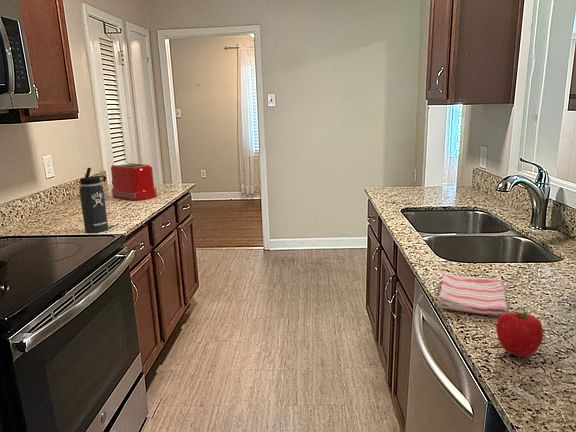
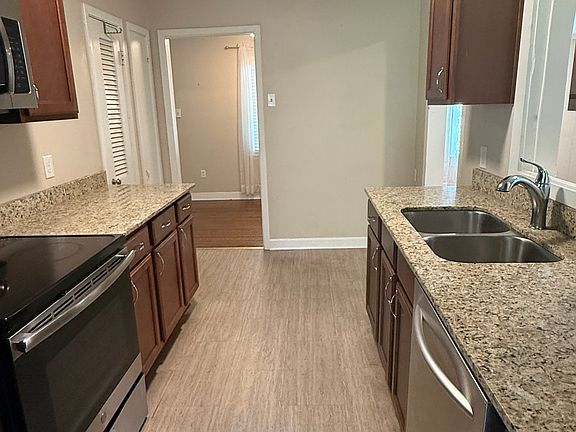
- fruit (519, 332)
- toaster (132, 180)
- thermos bottle (95, 199)
- dish towel (472, 291)
